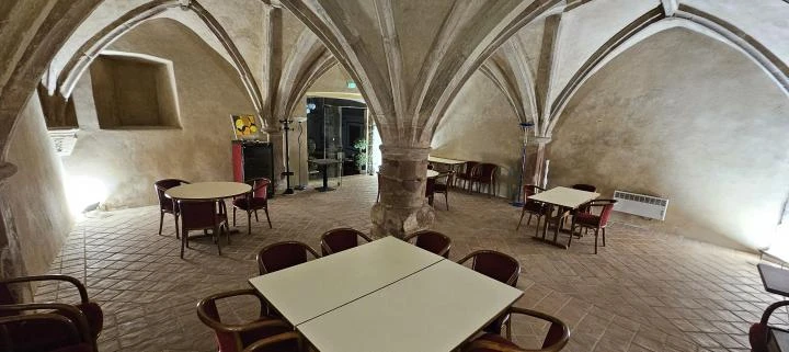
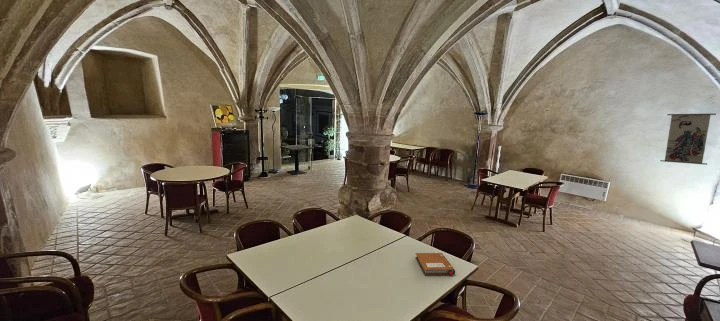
+ notebook (434, 263)
+ wall scroll (687, 135)
